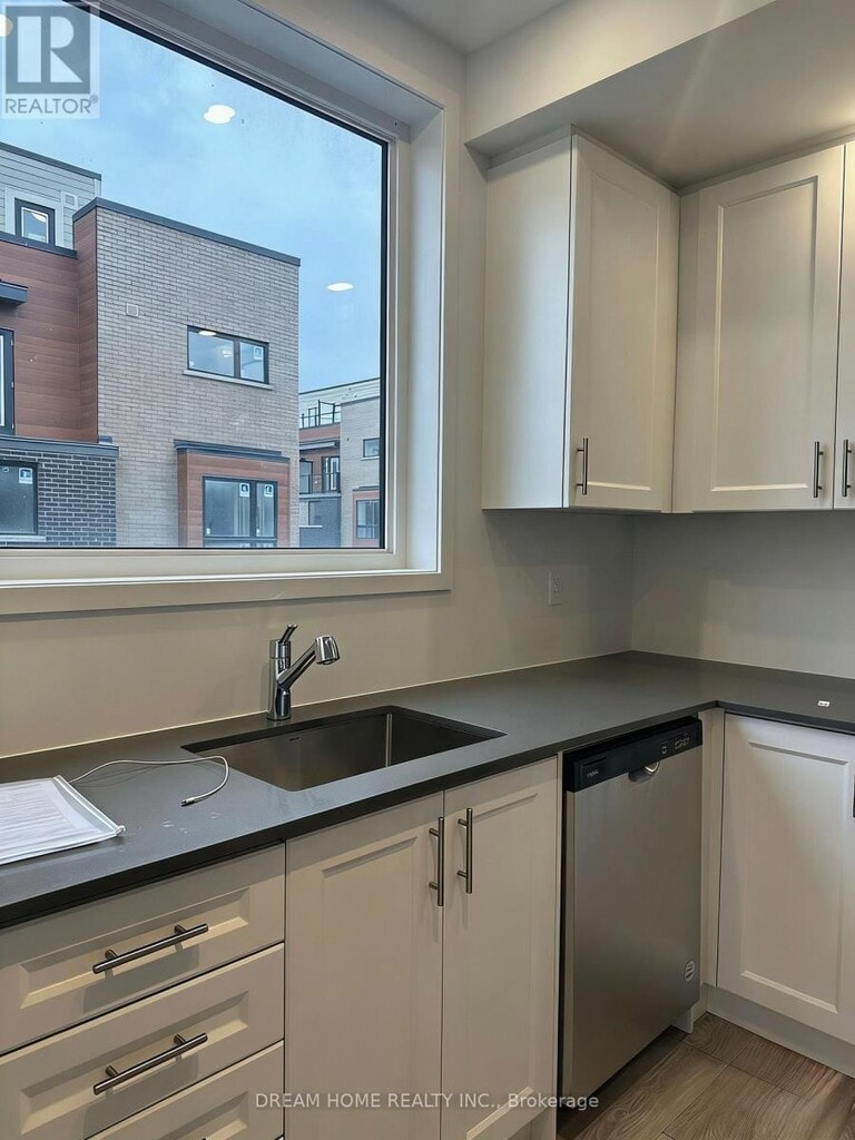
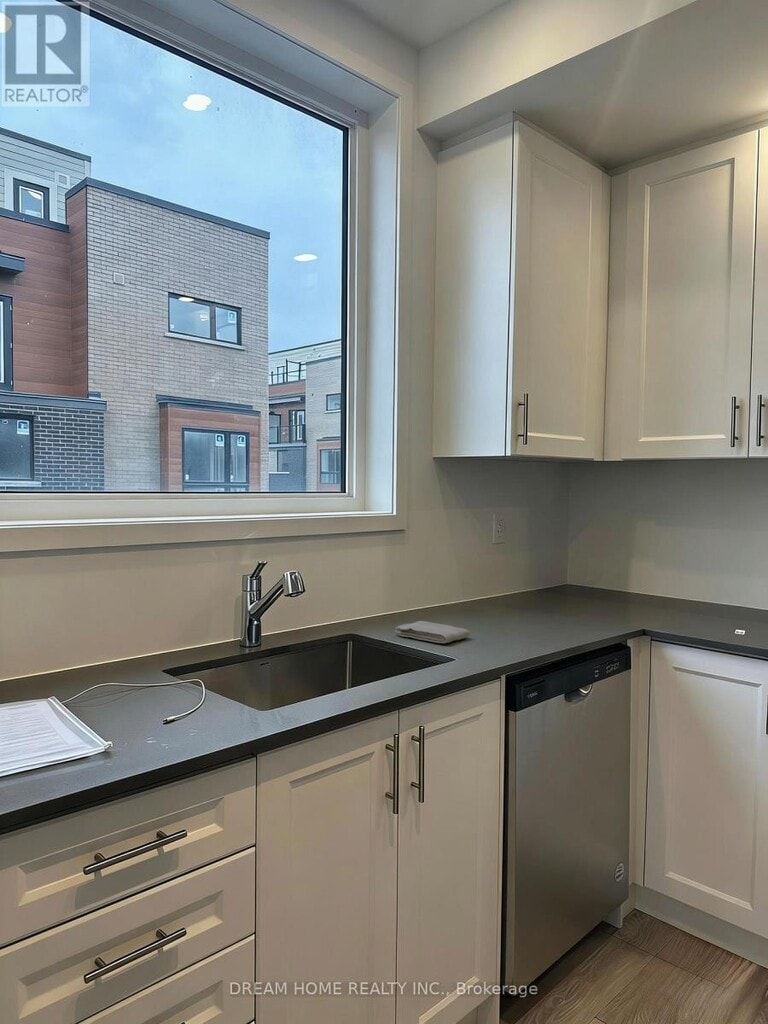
+ washcloth (431, 631)
